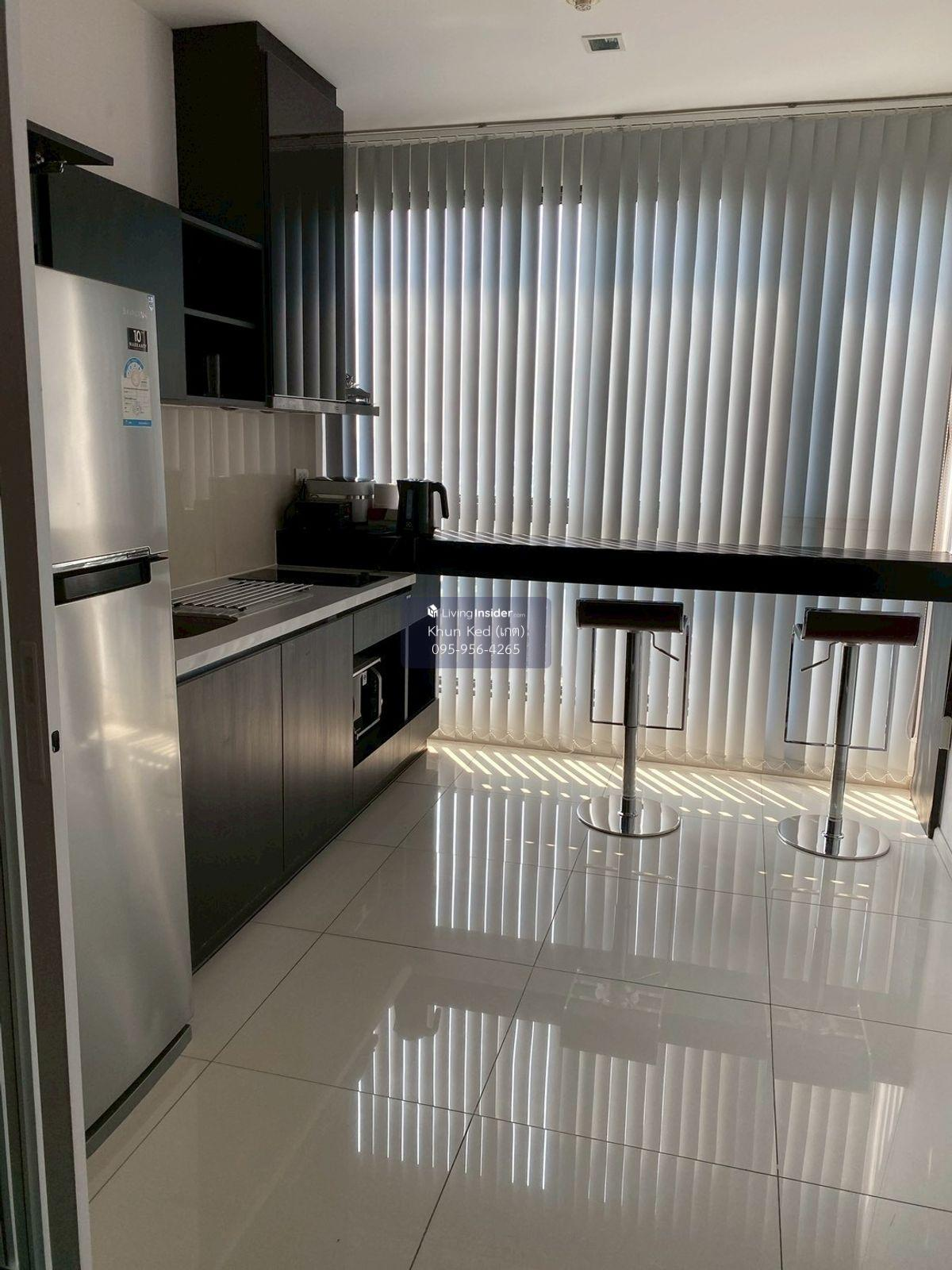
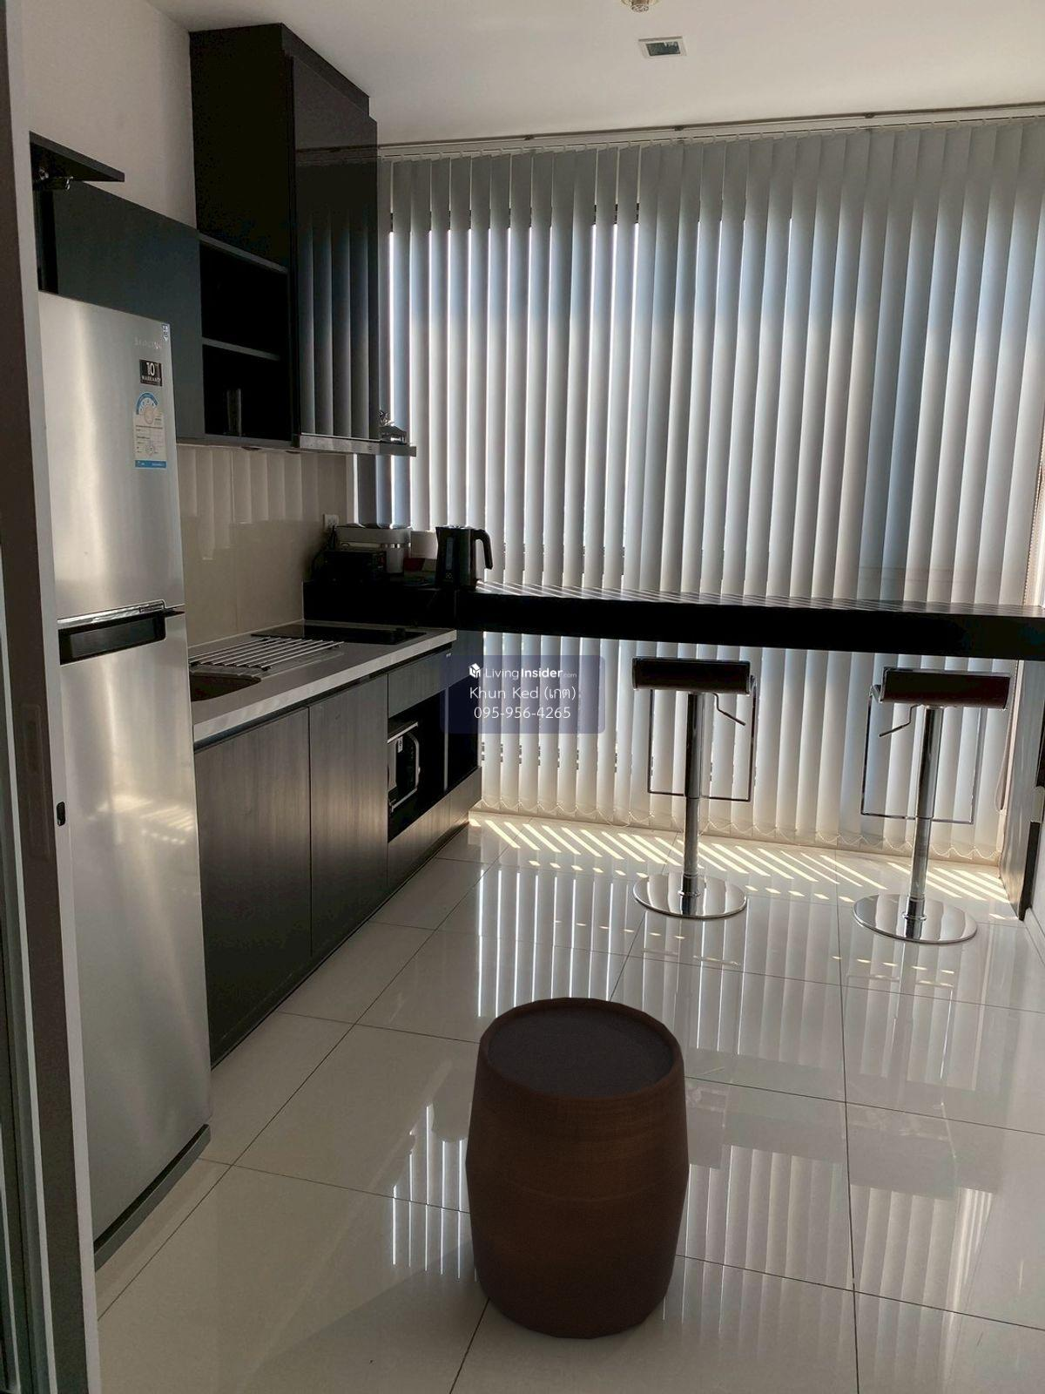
+ stool (576, 1156)
